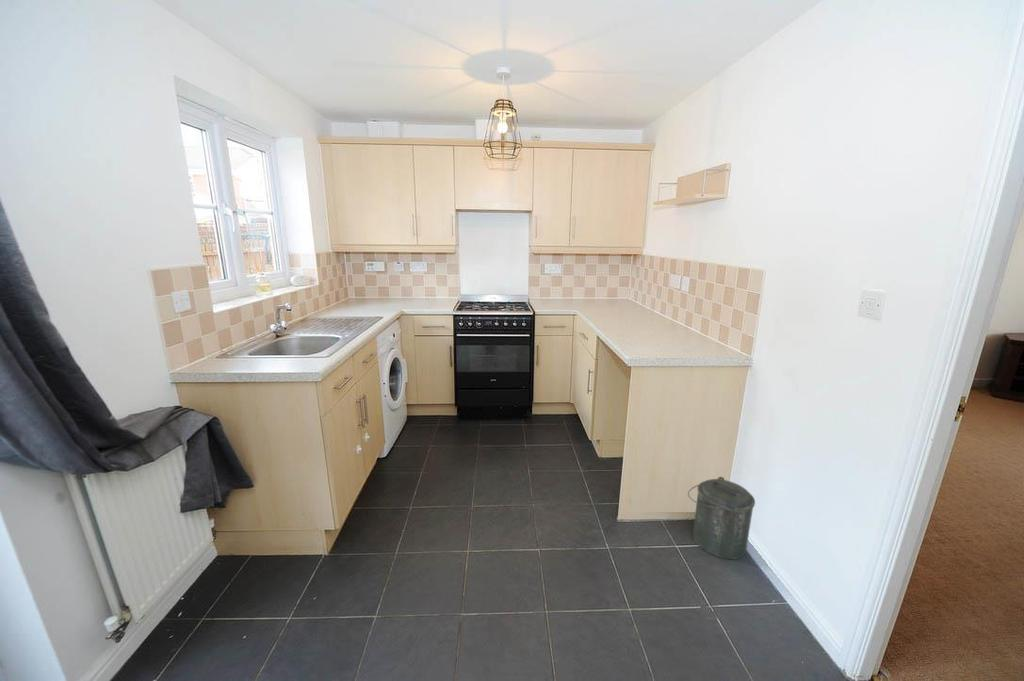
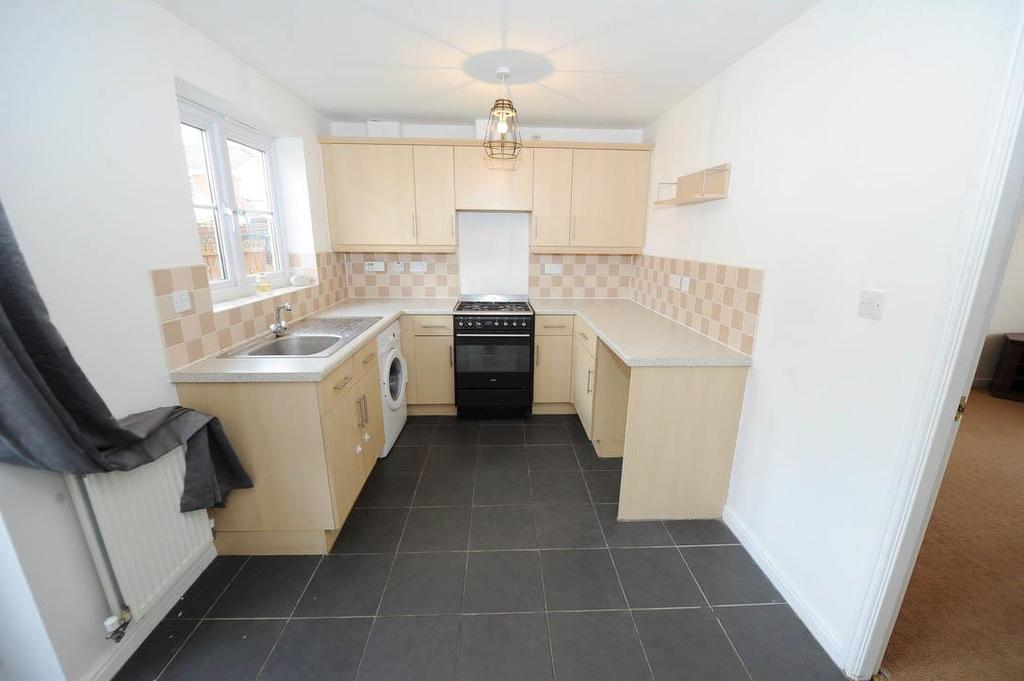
- canister (718, 512)
